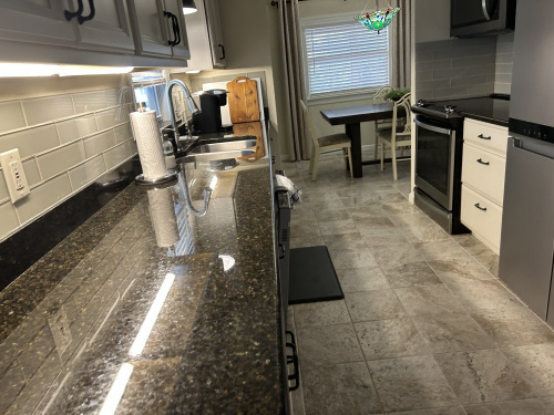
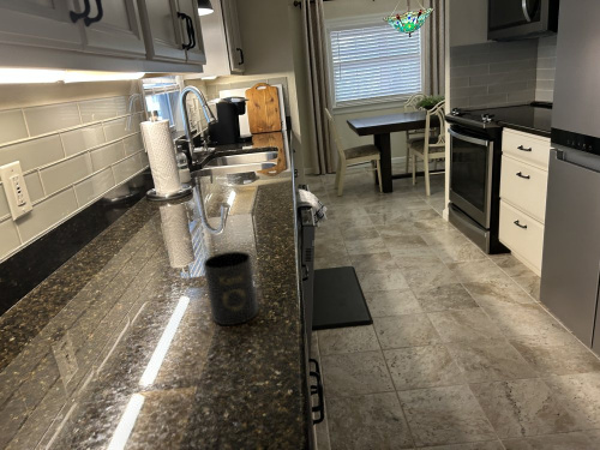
+ mug (230, 283)
